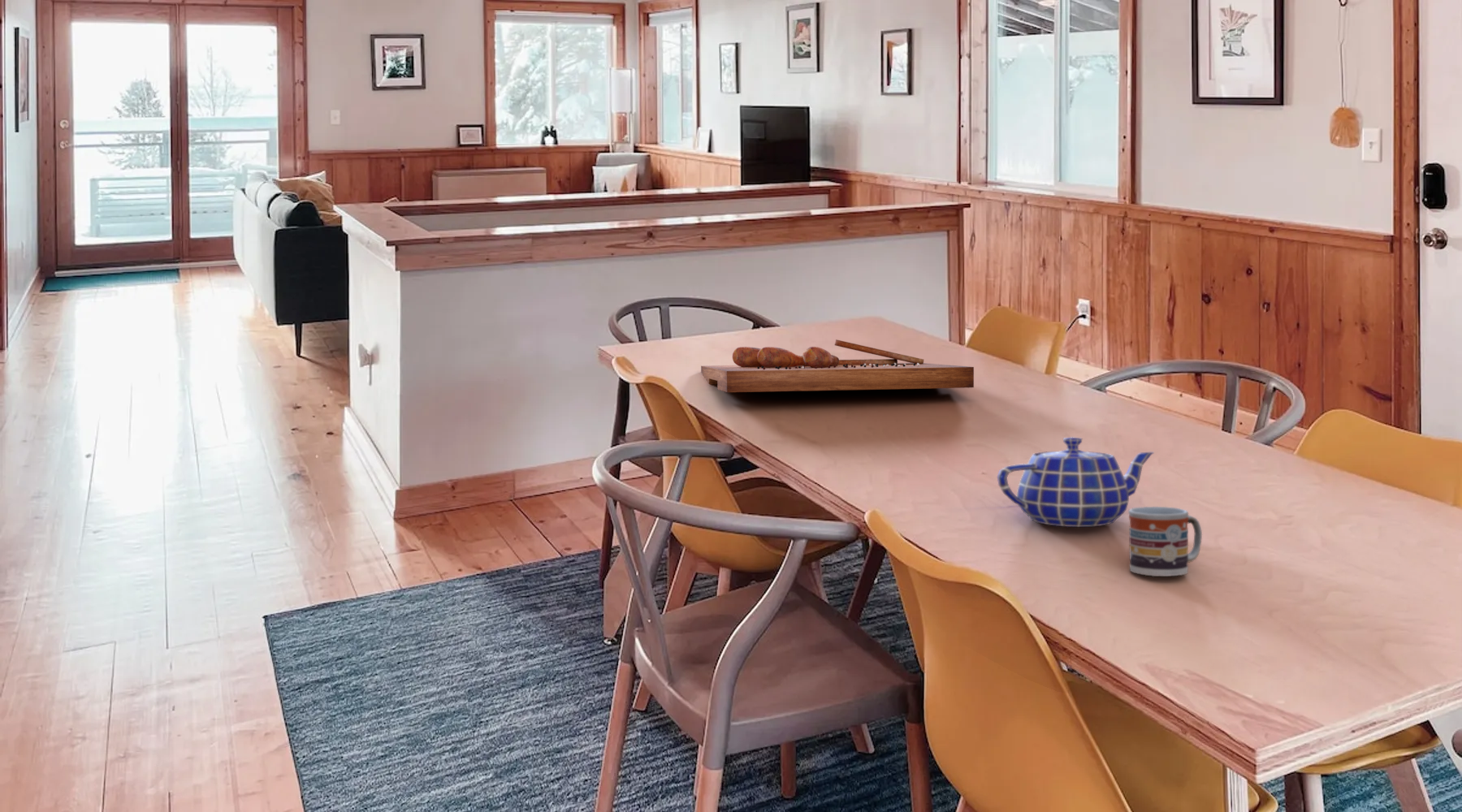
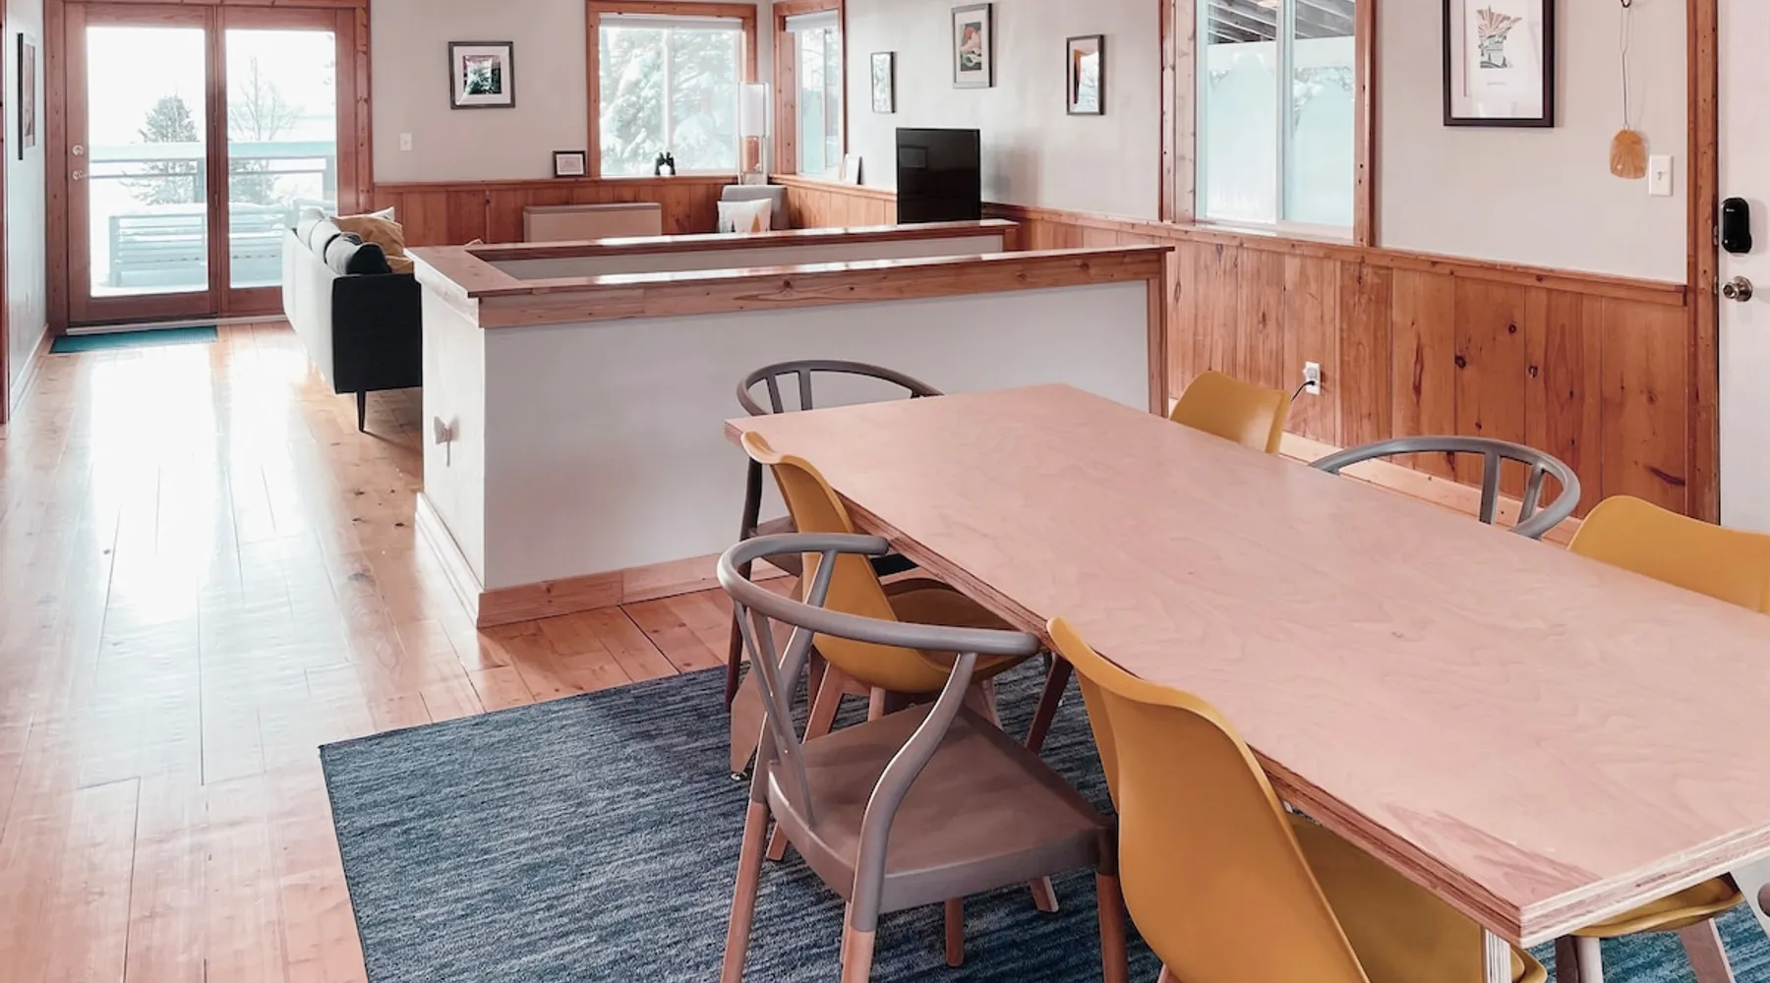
- cup (1166, 540)
- teapot (1077, 479)
- cutting board (829, 362)
